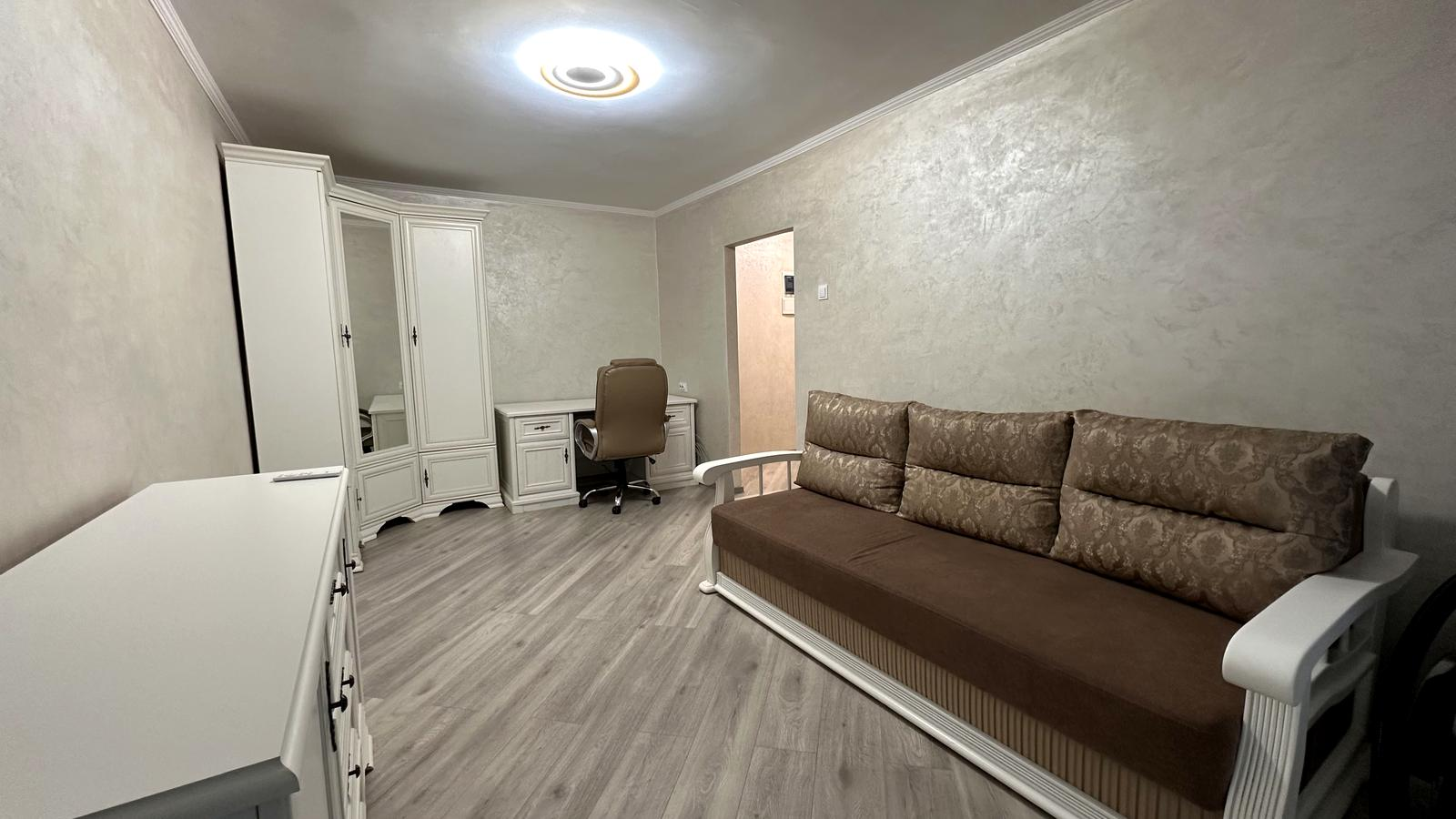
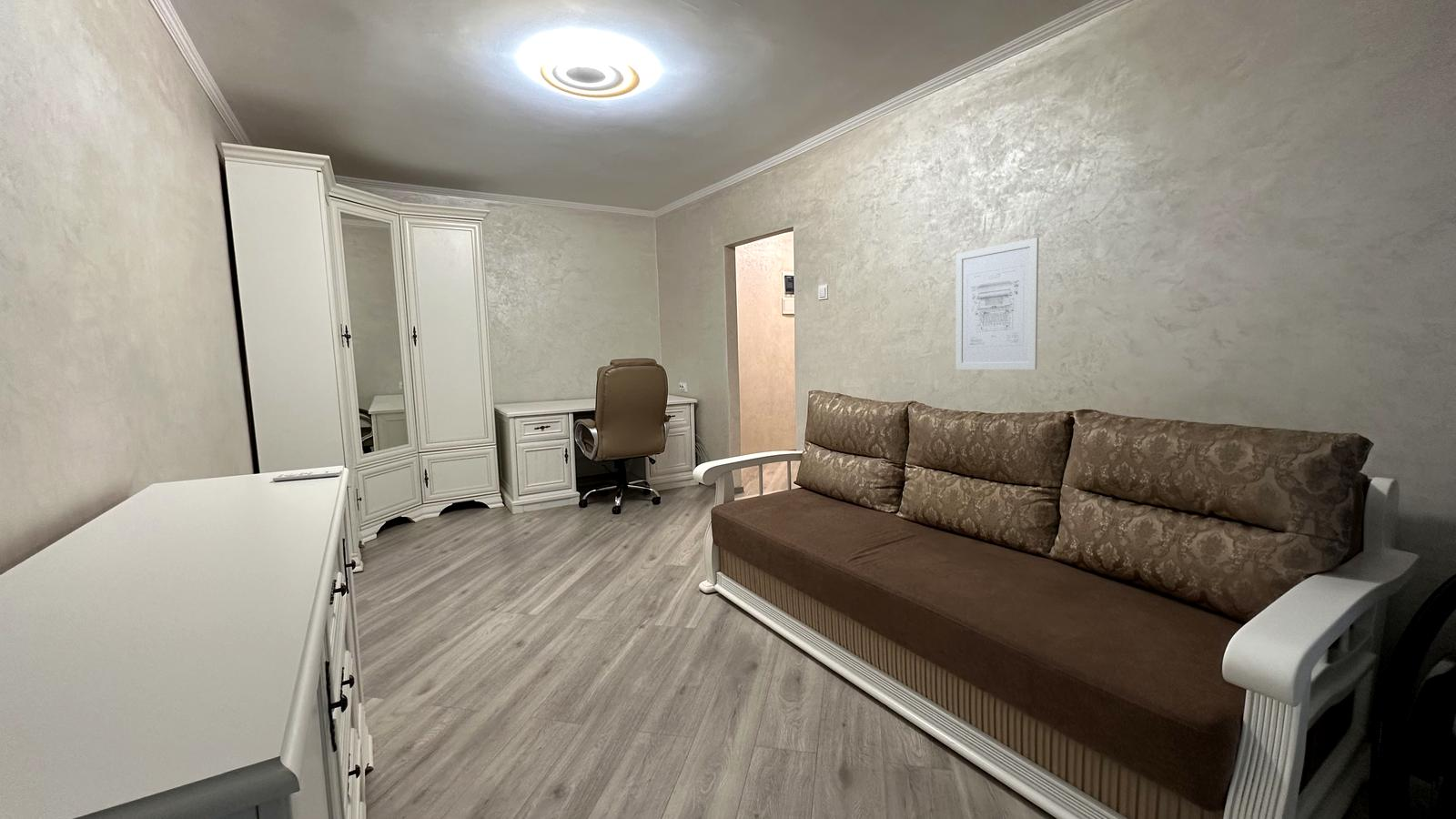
+ wall art (994, 308)
